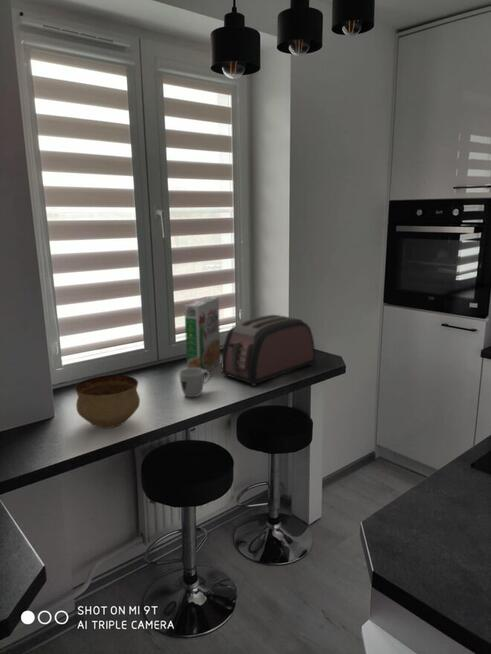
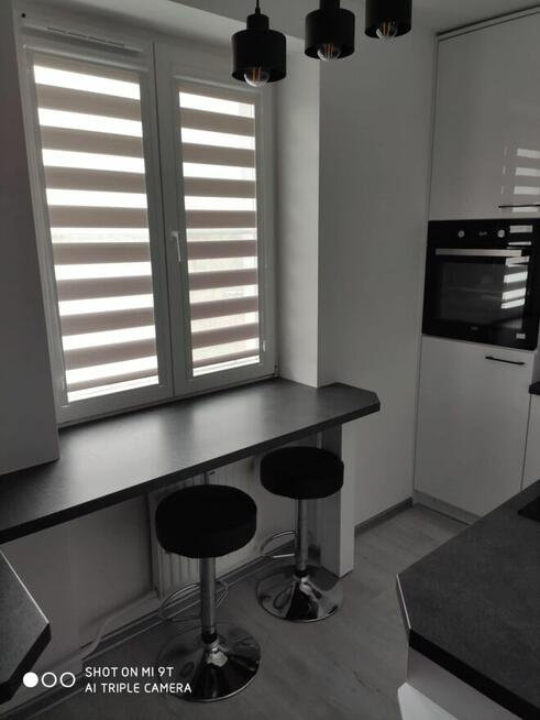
- mug (196, 382)
- toaster (267, 345)
- bowl (108, 405)
- cereal box (203, 335)
